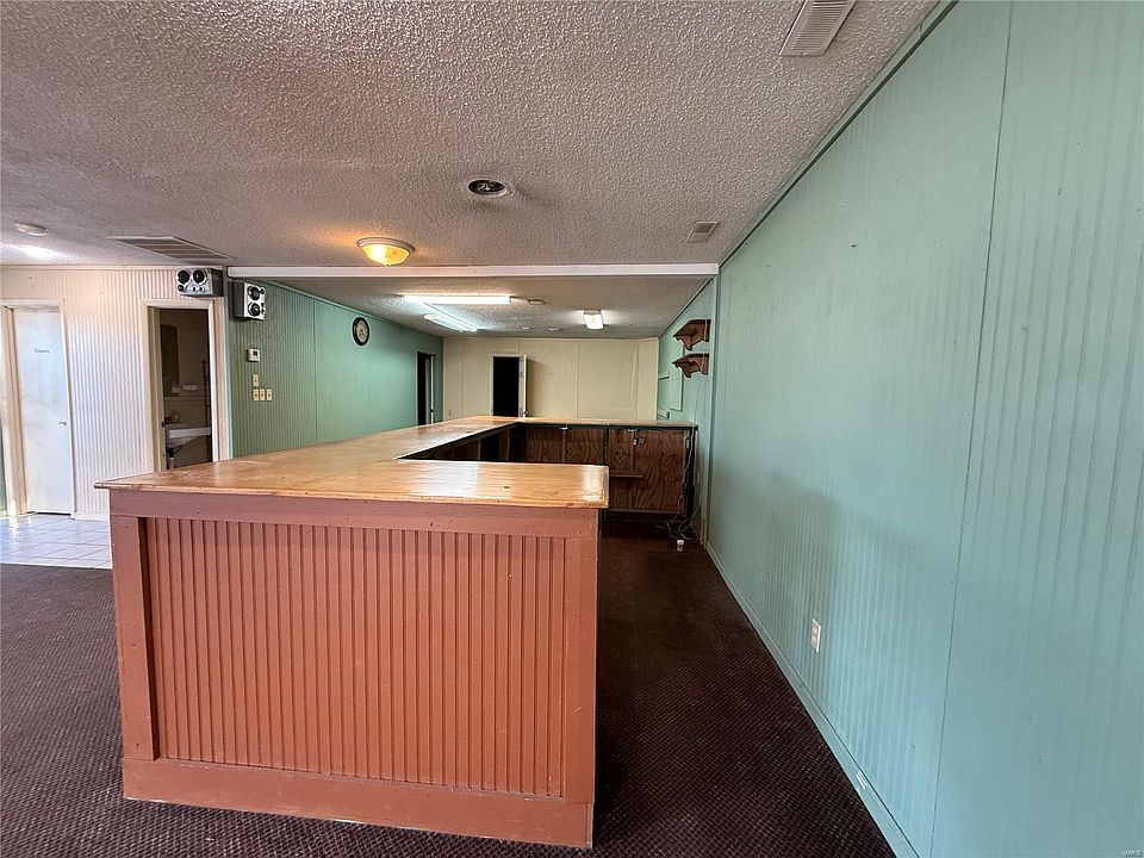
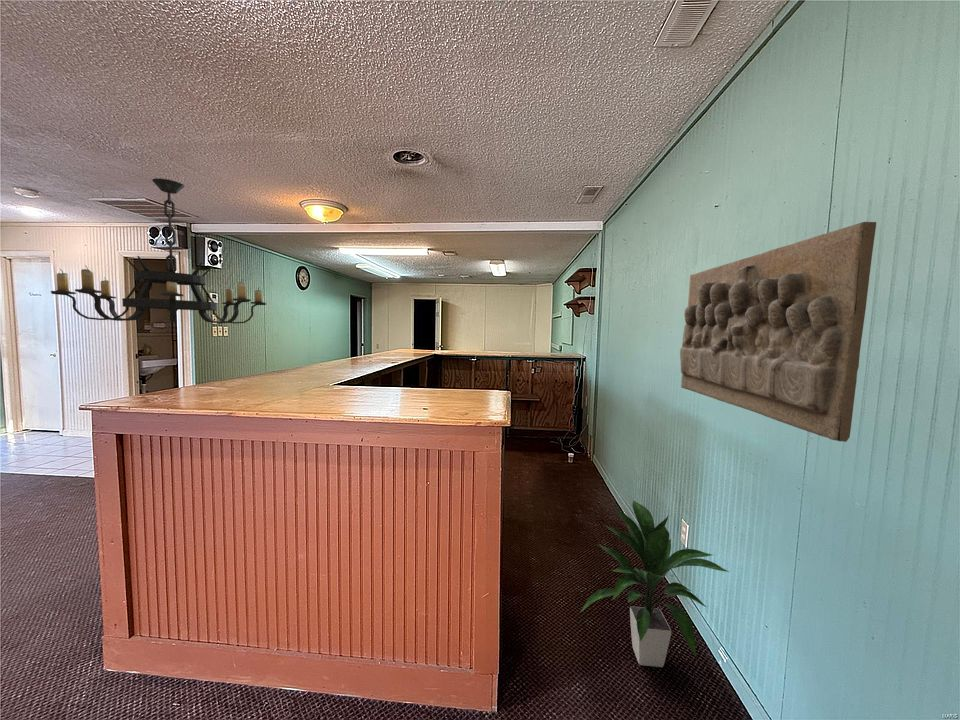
+ relief panel (738, 332)
+ chandelier (170, 253)
+ indoor plant (645, 581)
